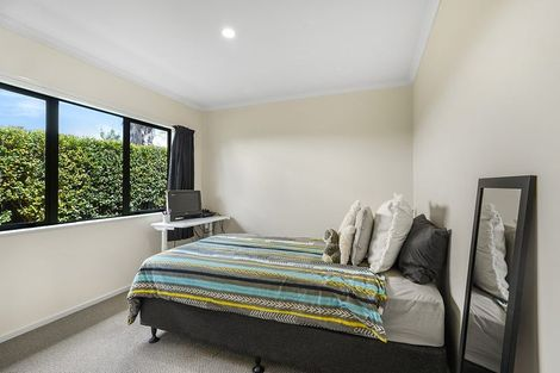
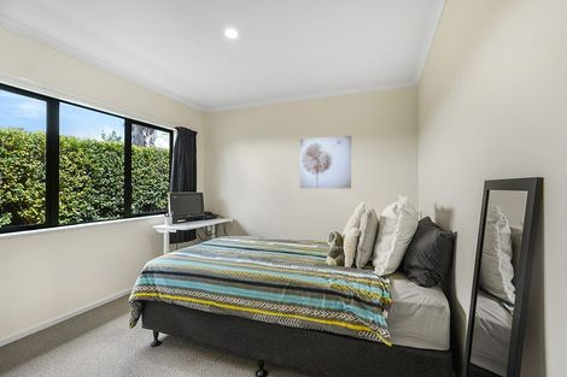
+ wall art (325, 163)
